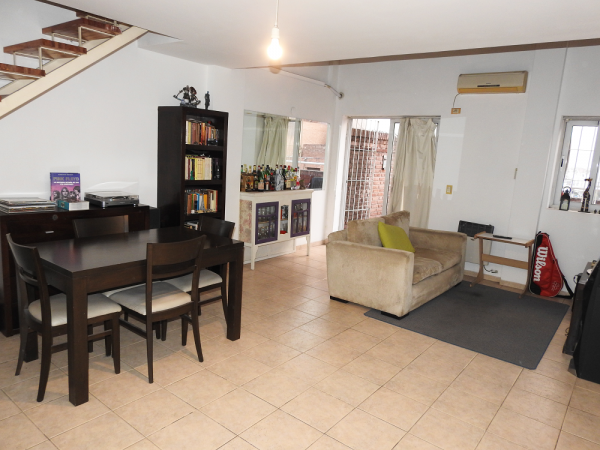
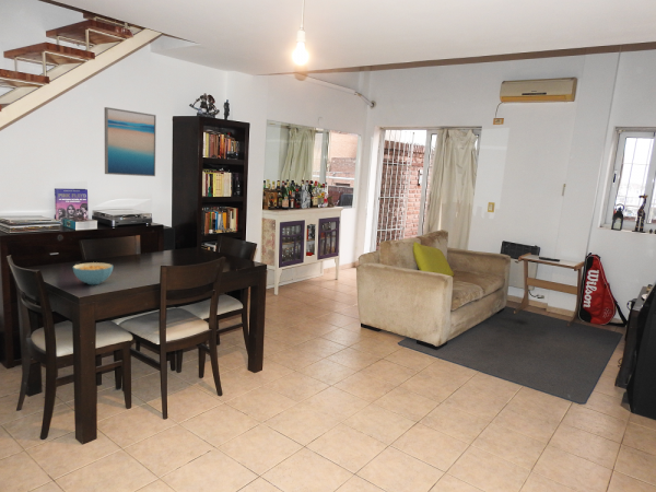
+ wall art (130, 143)
+ cereal bowl (93, 274)
